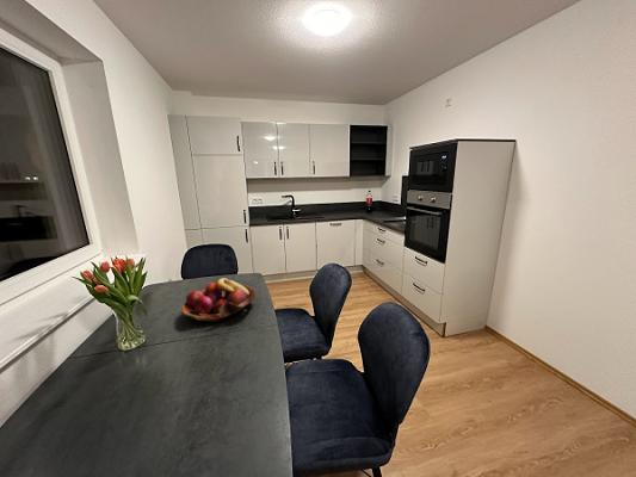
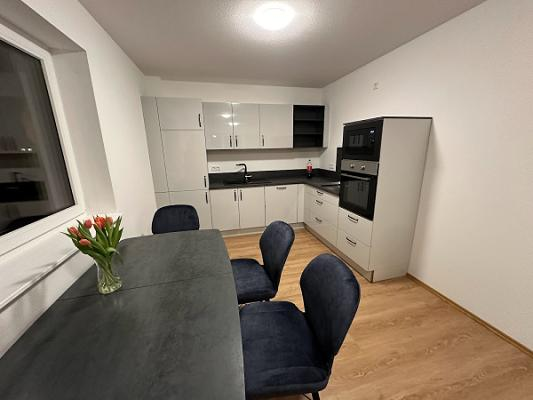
- fruit basket (221, 296)
